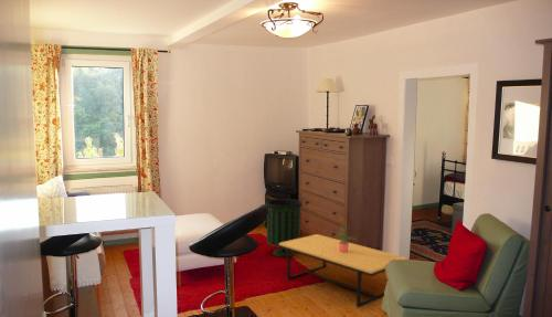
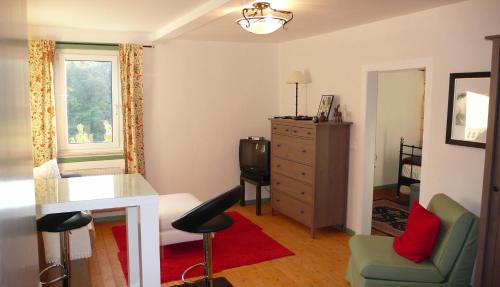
- coffee table (341, 266)
- trash can (283, 228)
- potted plant (344, 239)
